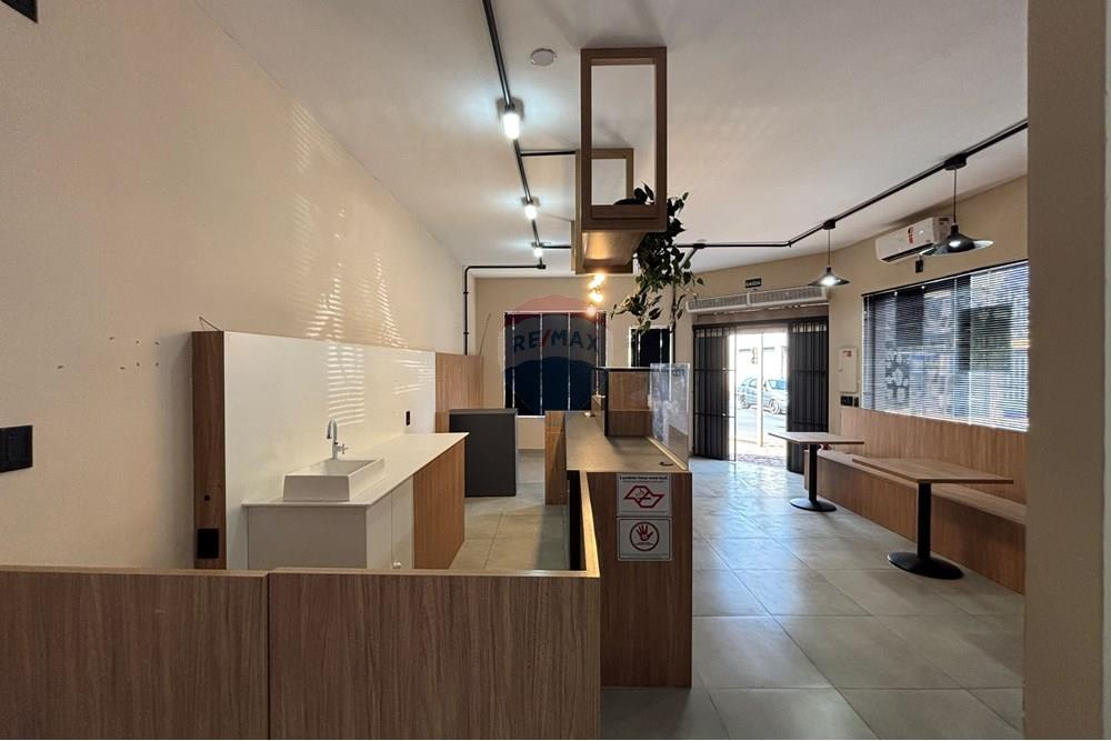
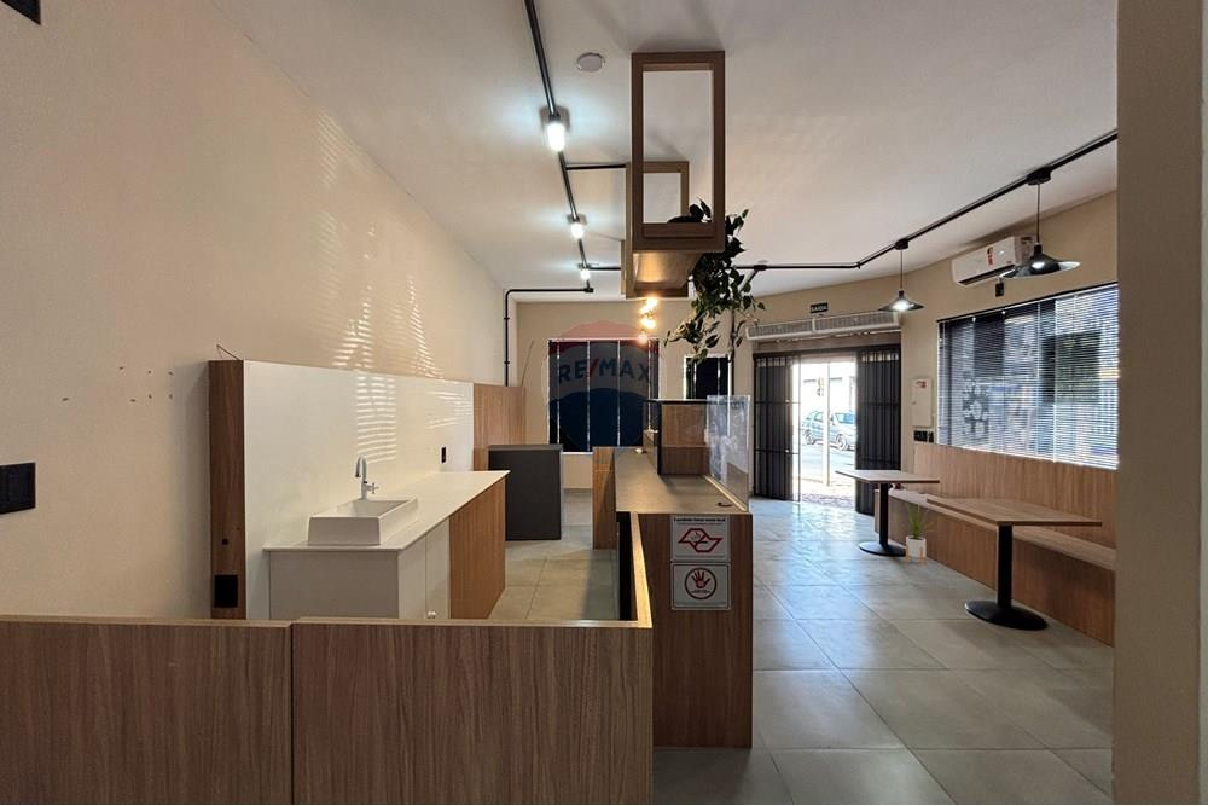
+ house plant (917, 530)
